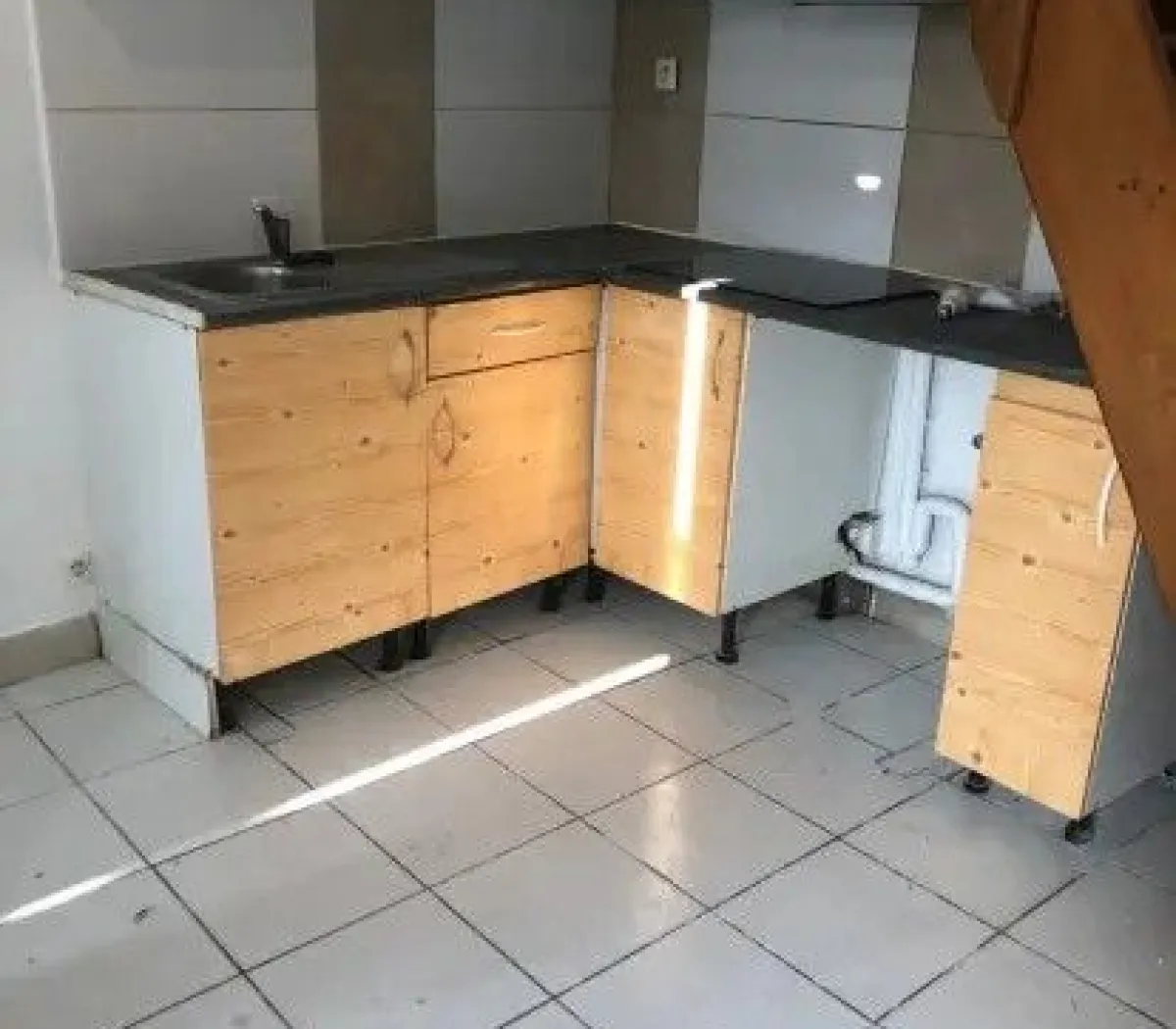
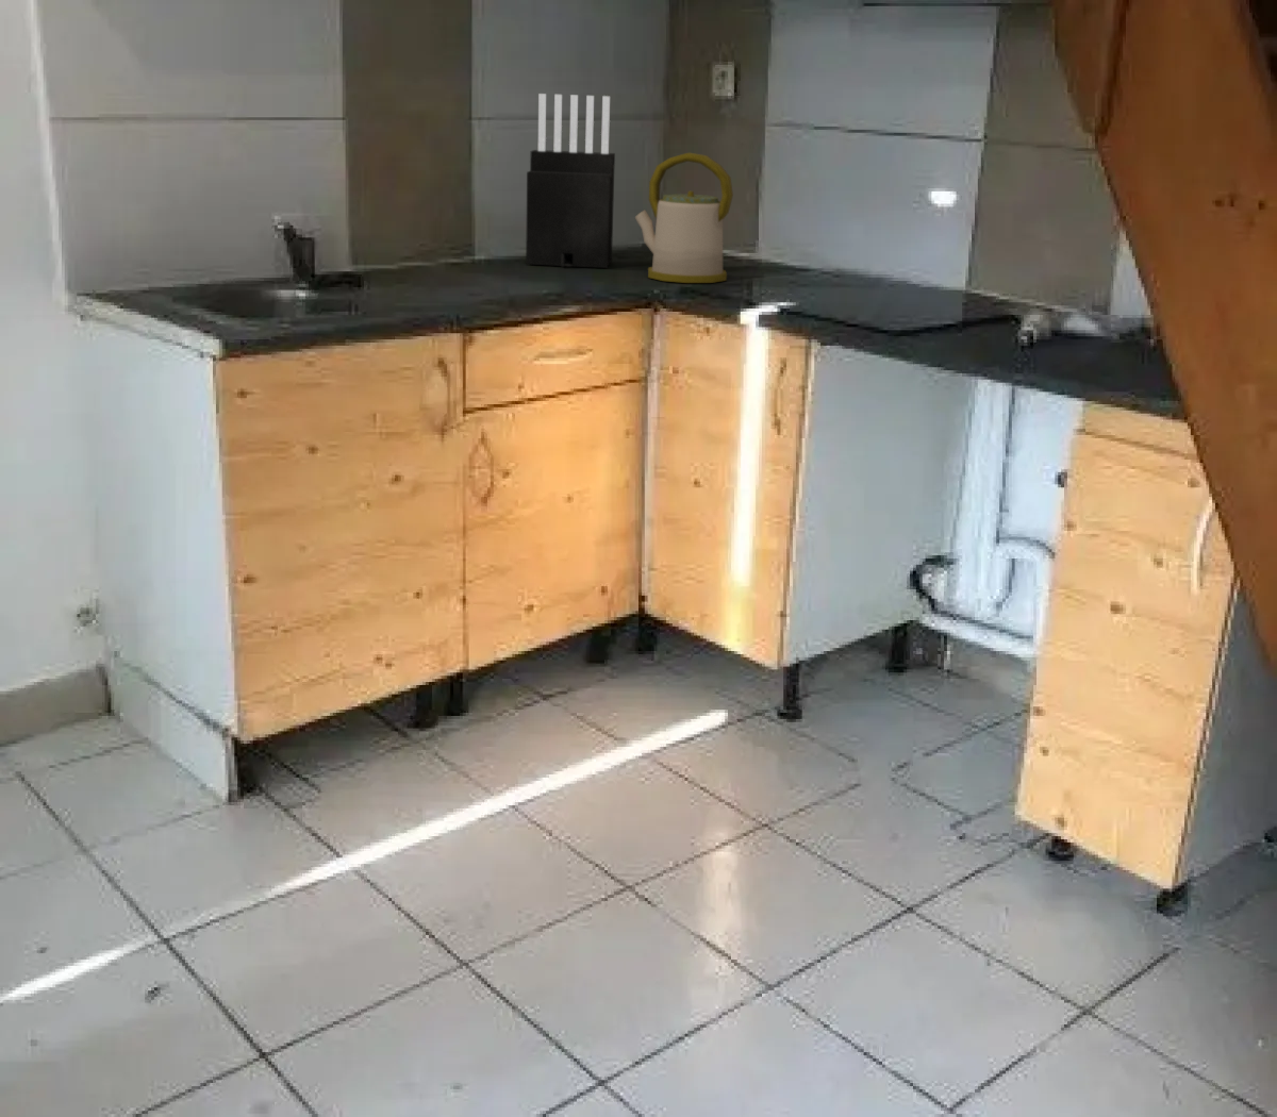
+ knife block (570, 181)
+ kettle (682, 215)
